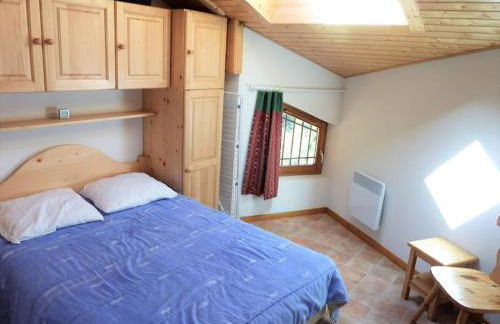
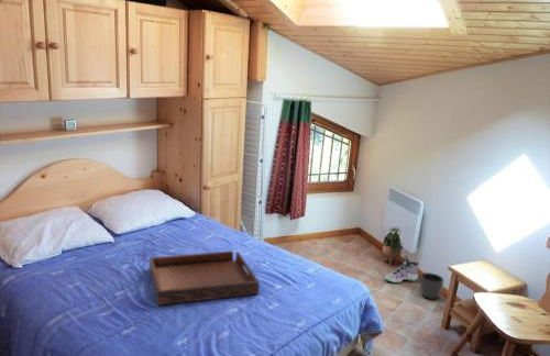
+ planter (430, 287)
+ serving tray (201, 275)
+ potted plant (393, 245)
+ sneaker (402, 267)
